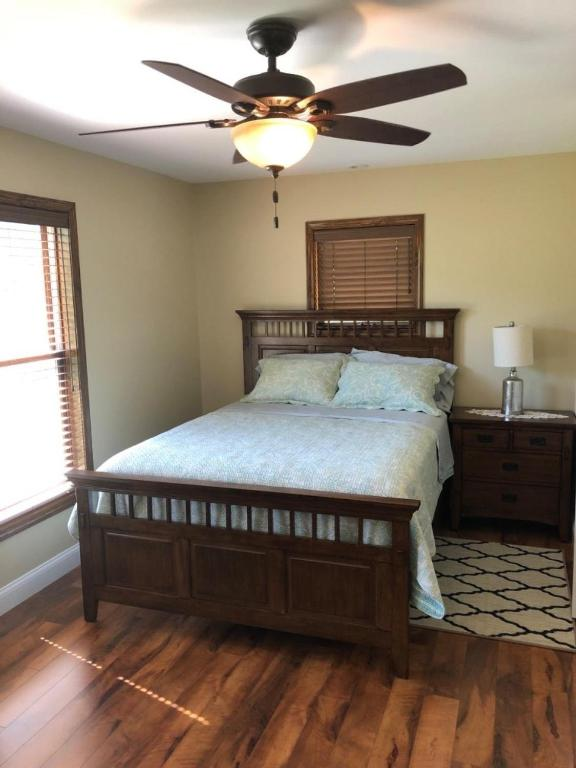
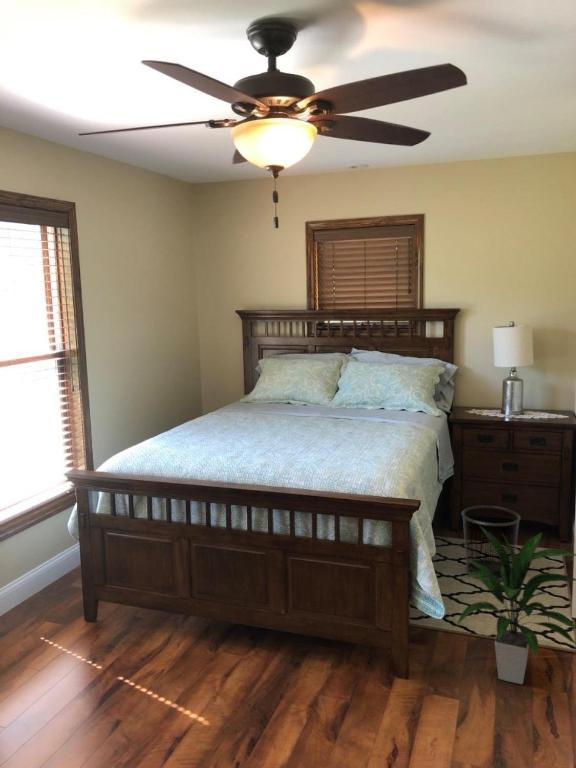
+ waste bin (490, 542)
+ indoor plant (516, 602)
